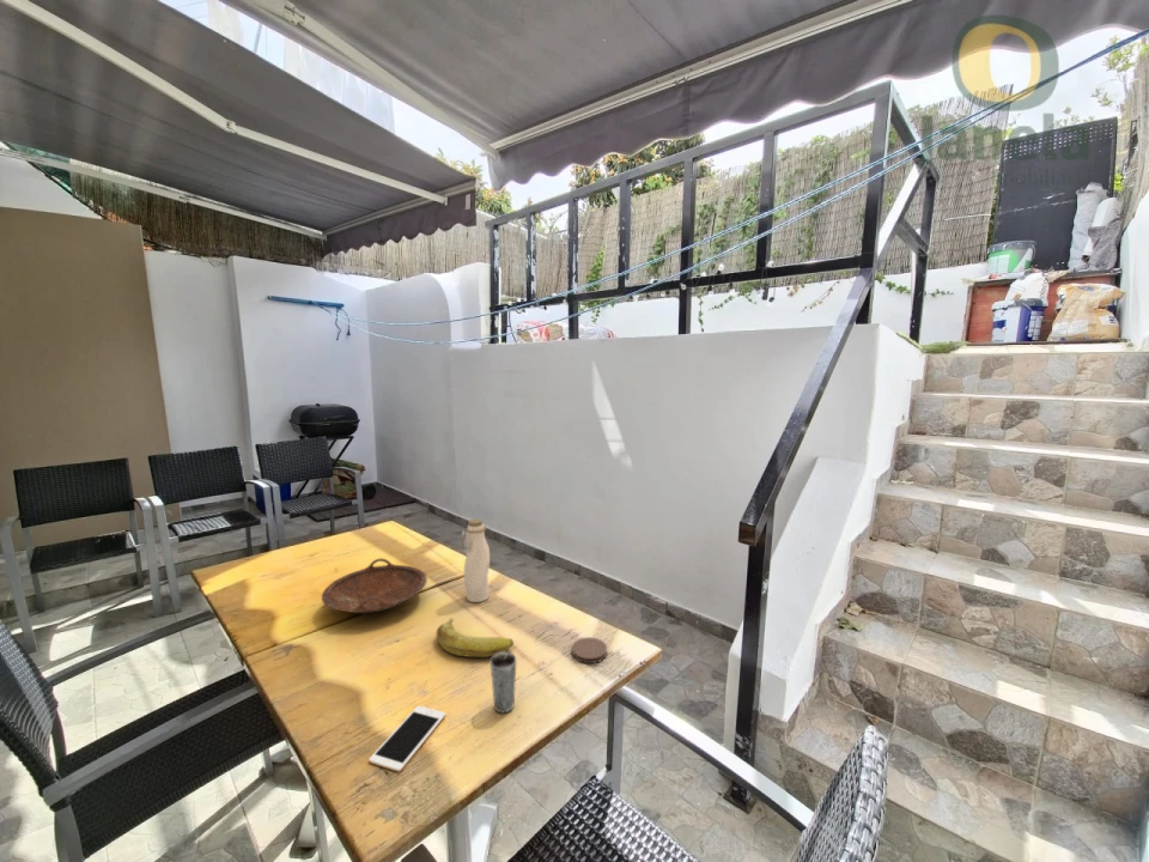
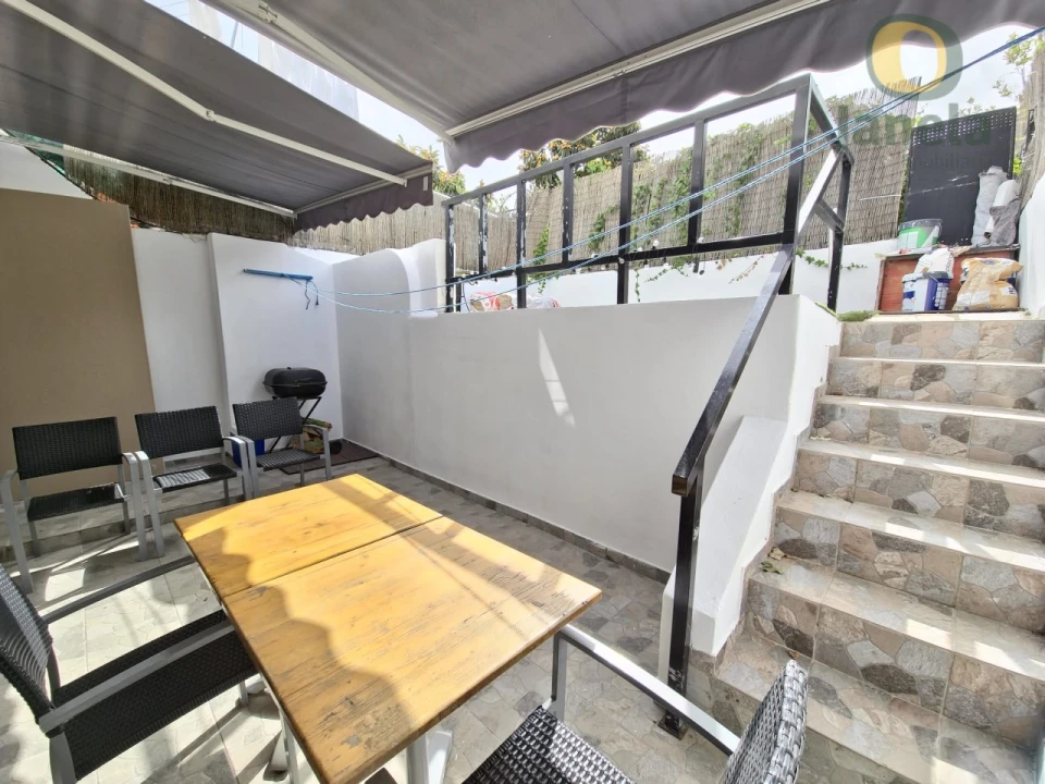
- water bottle (475, 559)
- coaster (589, 649)
- cell phone (409, 735)
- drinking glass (504, 682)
- bowl (376, 589)
- banana (470, 636)
